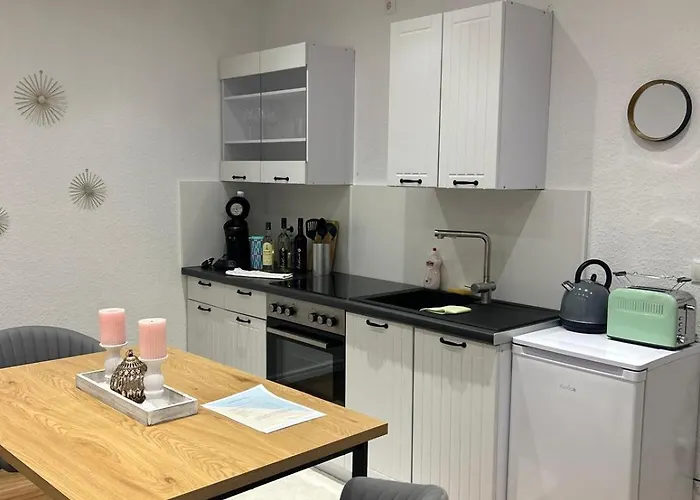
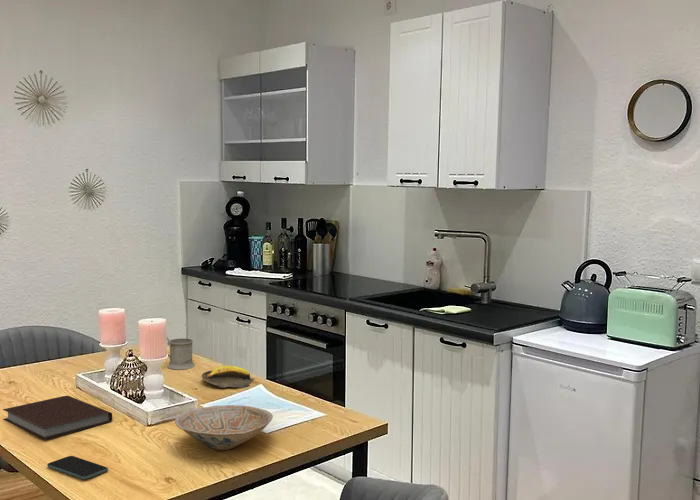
+ notebook (57, 415)
+ bowl (224, 431)
+ smartphone (77, 467)
+ mug (175, 351)
+ banana (229, 374)
